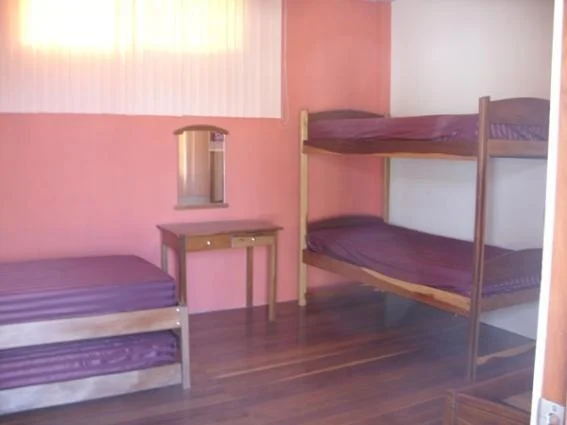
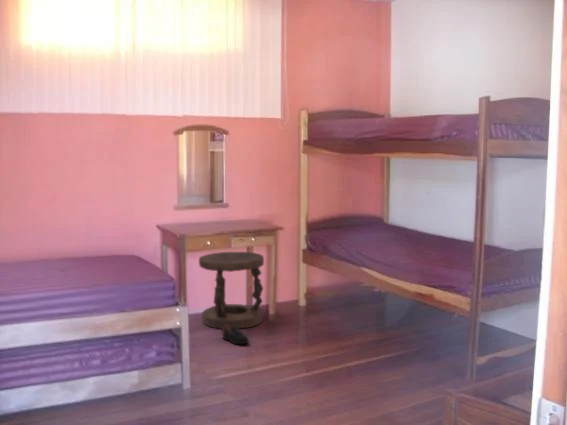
+ stool (224, 288)
+ shoe (235, 333)
